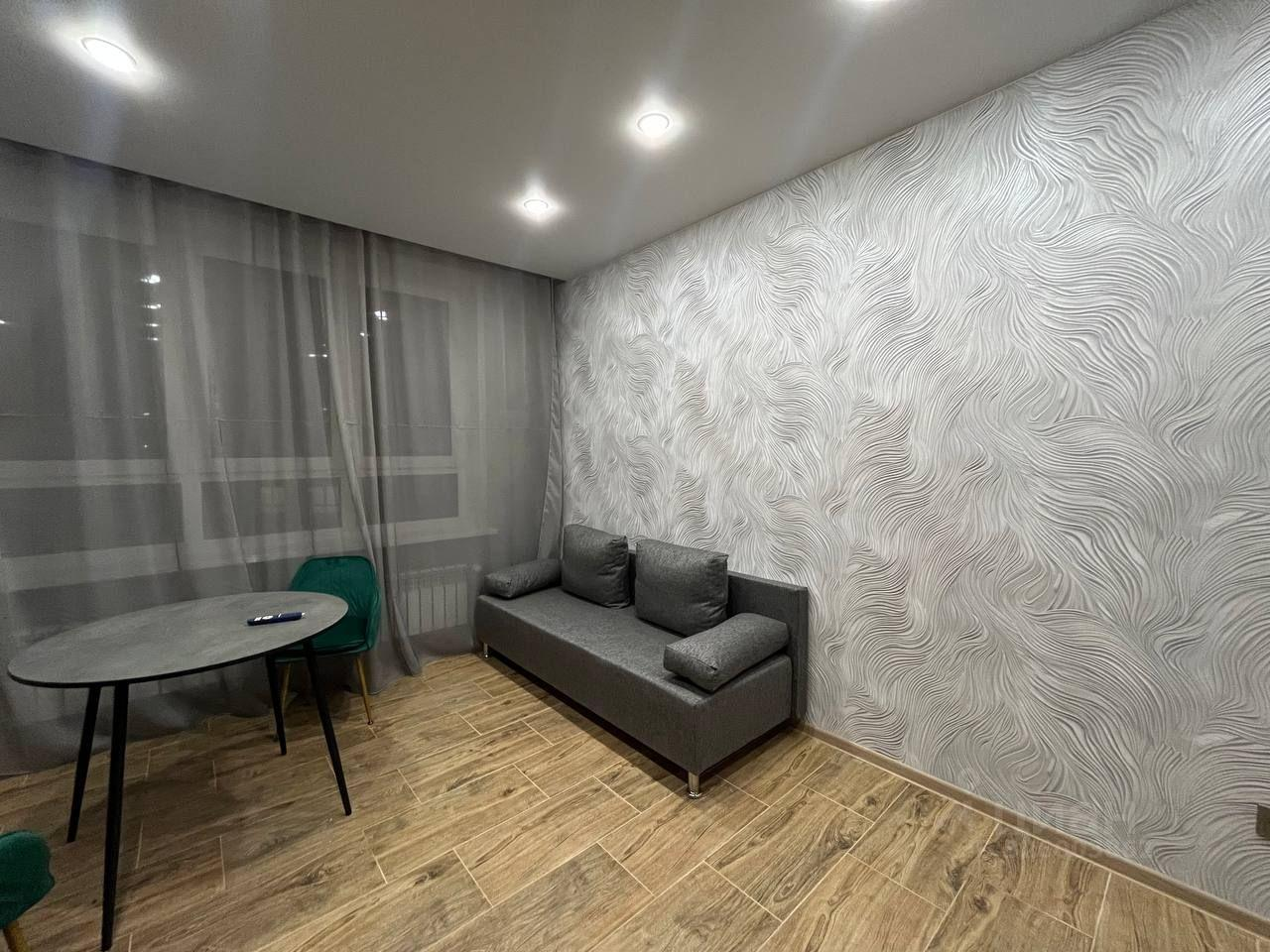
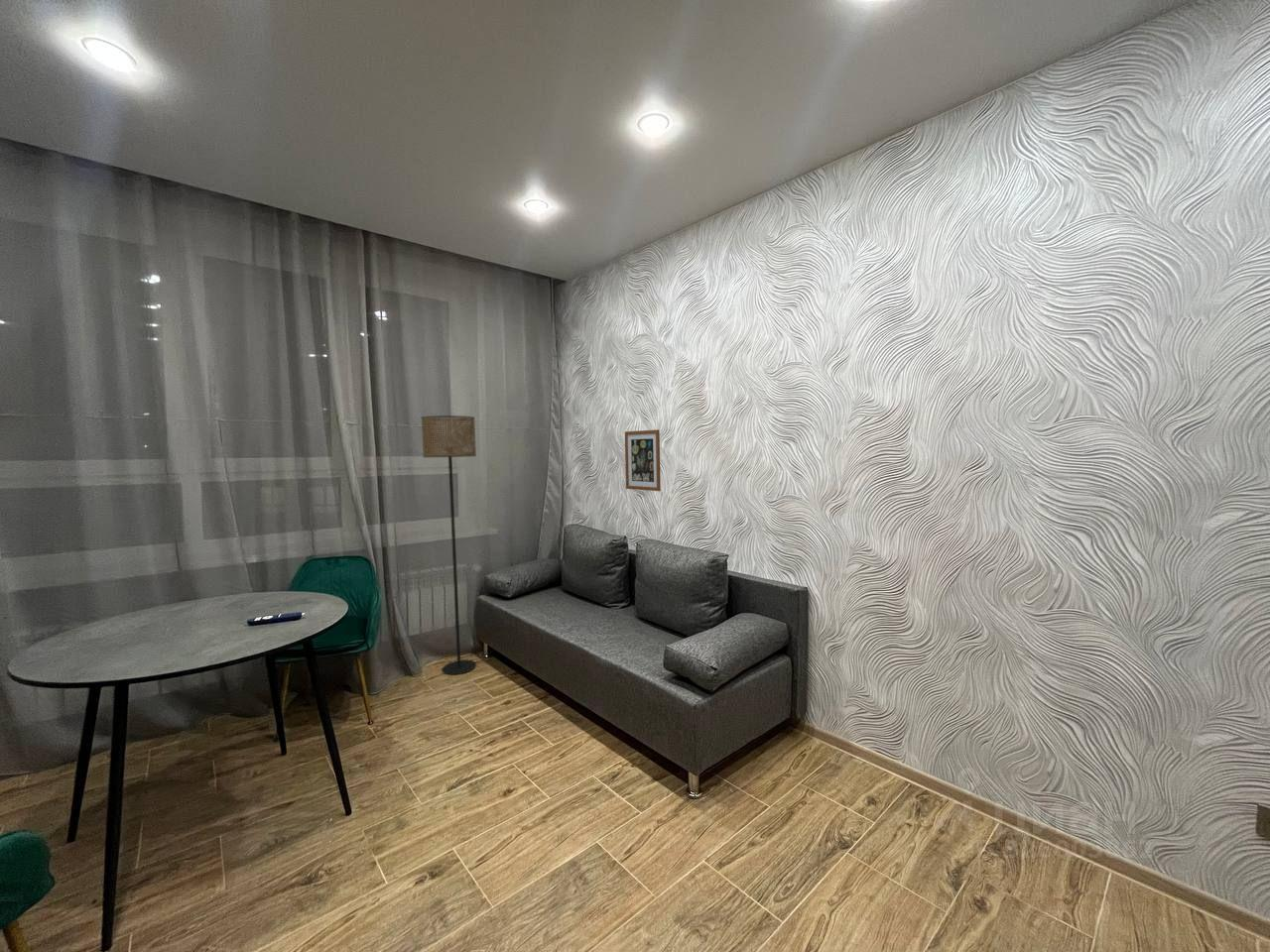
+ floor lamp (453, 543)
+ wall art (642, 460)
